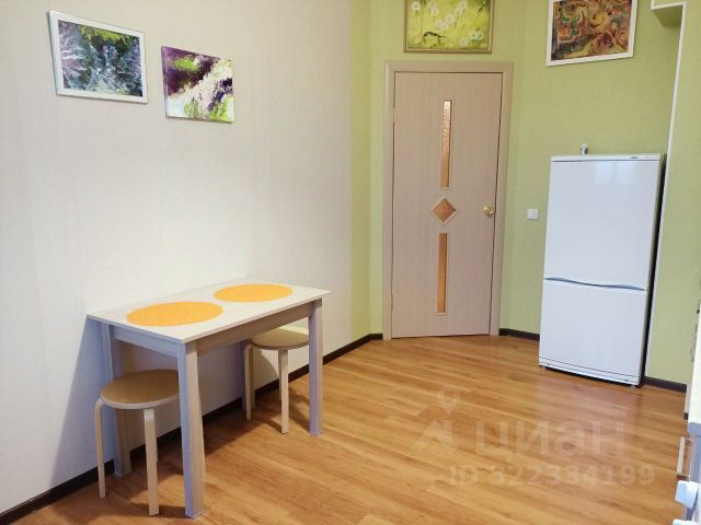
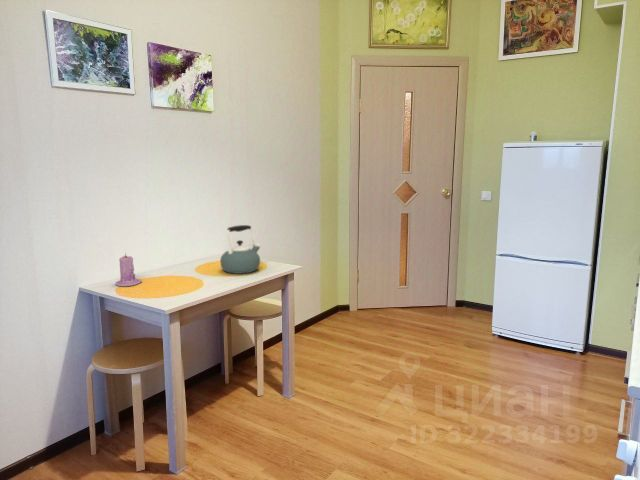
+ candle (126, 268)
+ kettle (242, 247)
